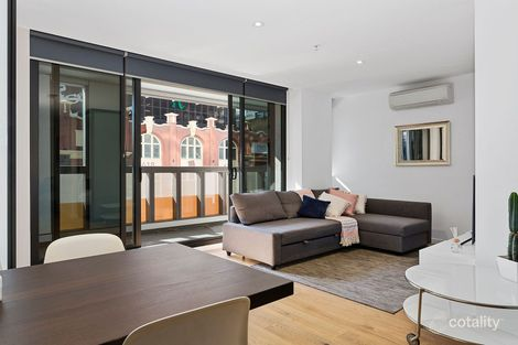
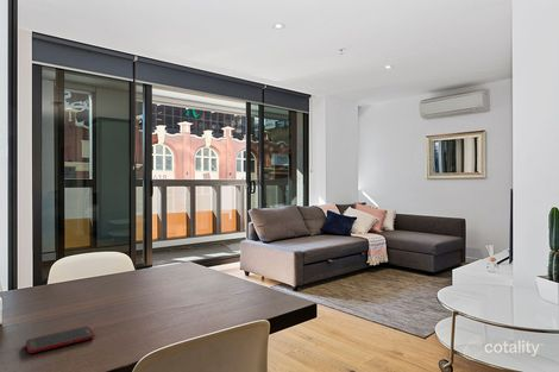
+ cell phone (61, 339)
